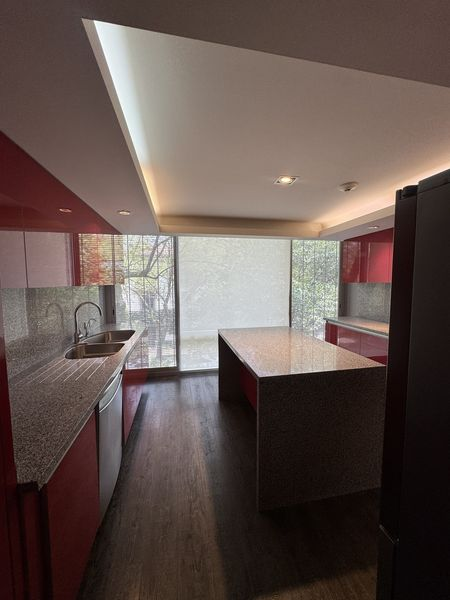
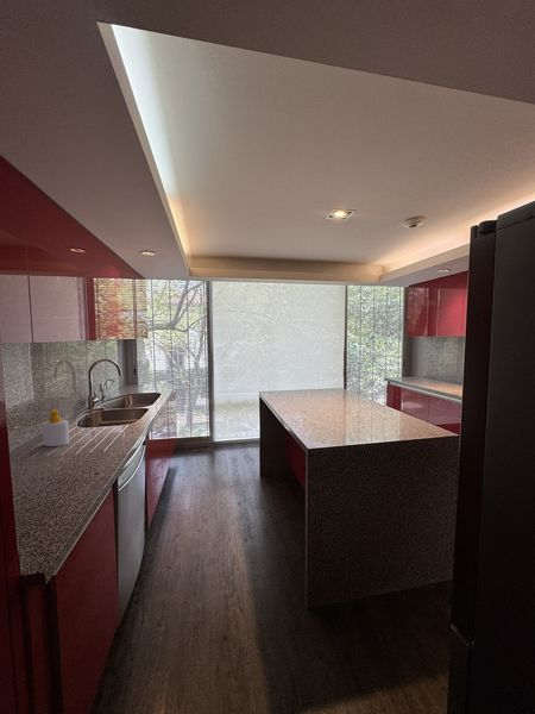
+ soap bottle (55, 426)
